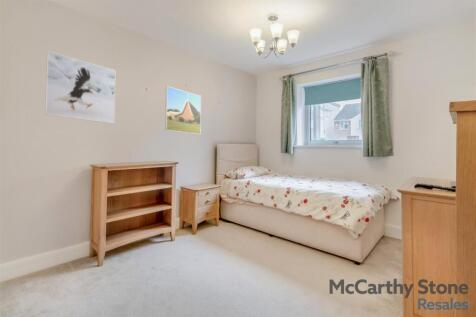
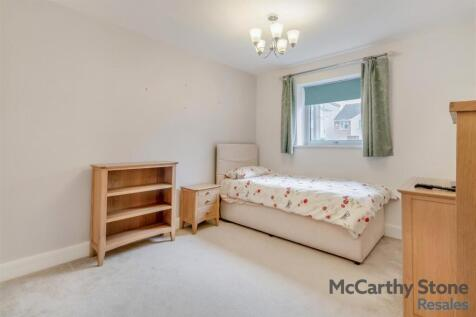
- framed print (184, 111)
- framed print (83, 90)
